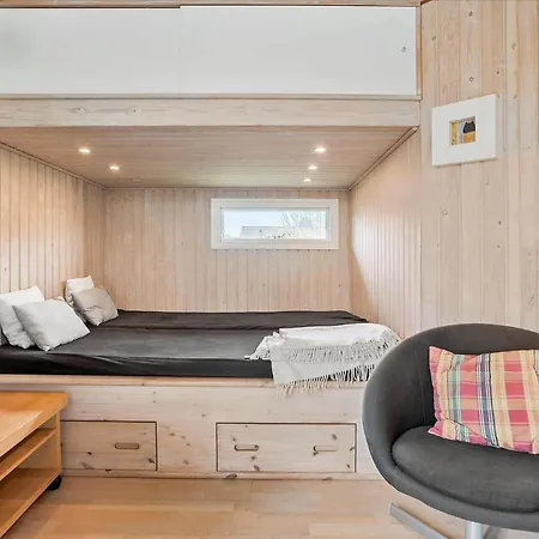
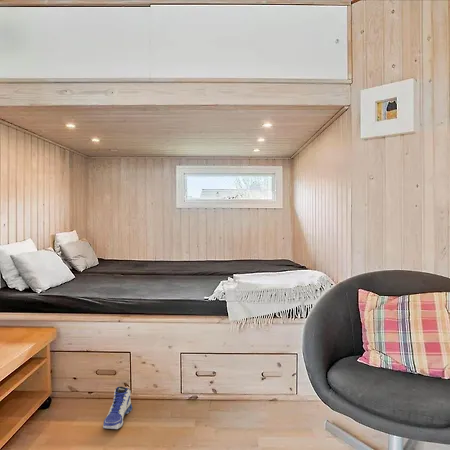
+ sneaker (117, 404)
